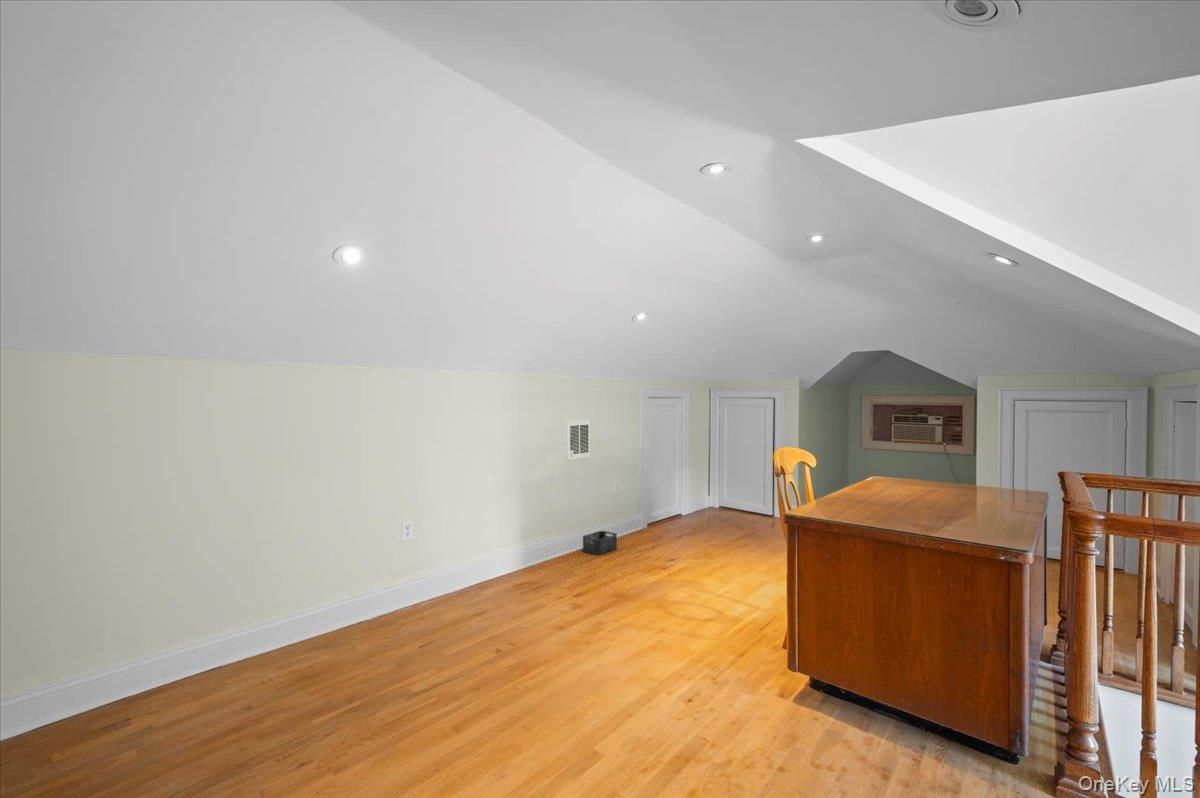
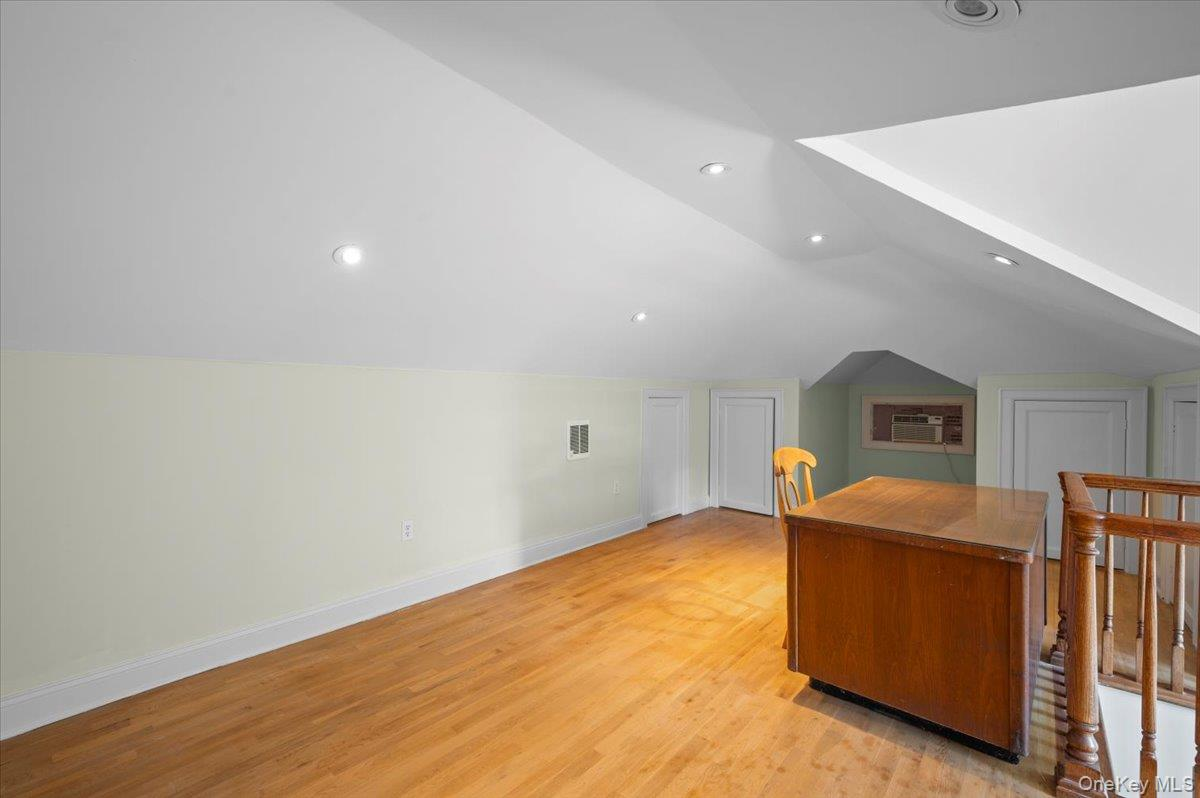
- storage bin (599, 542)
